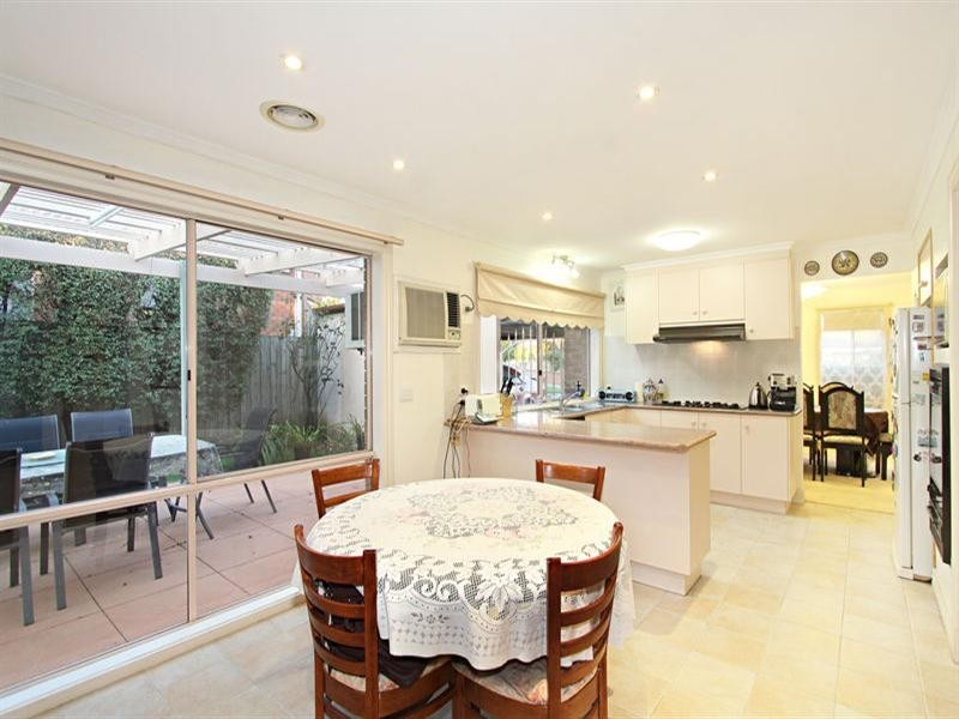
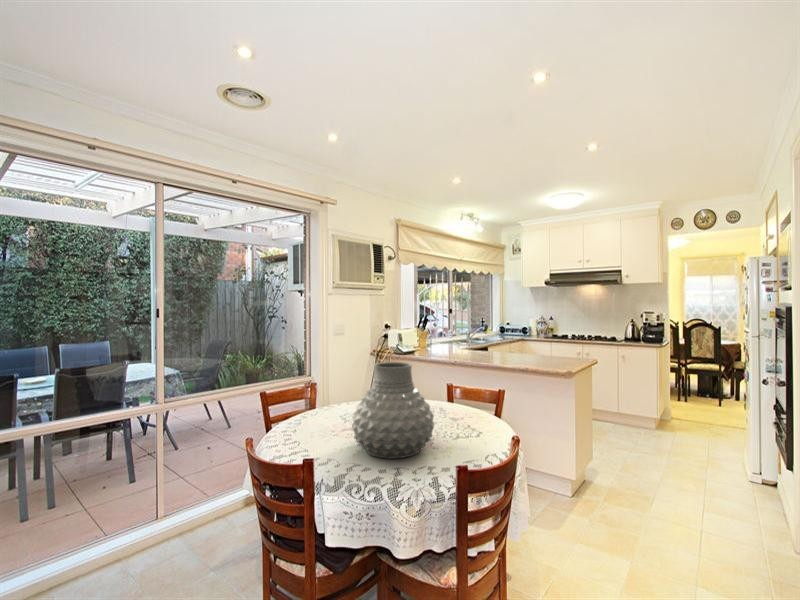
+ vase (393, 406)
